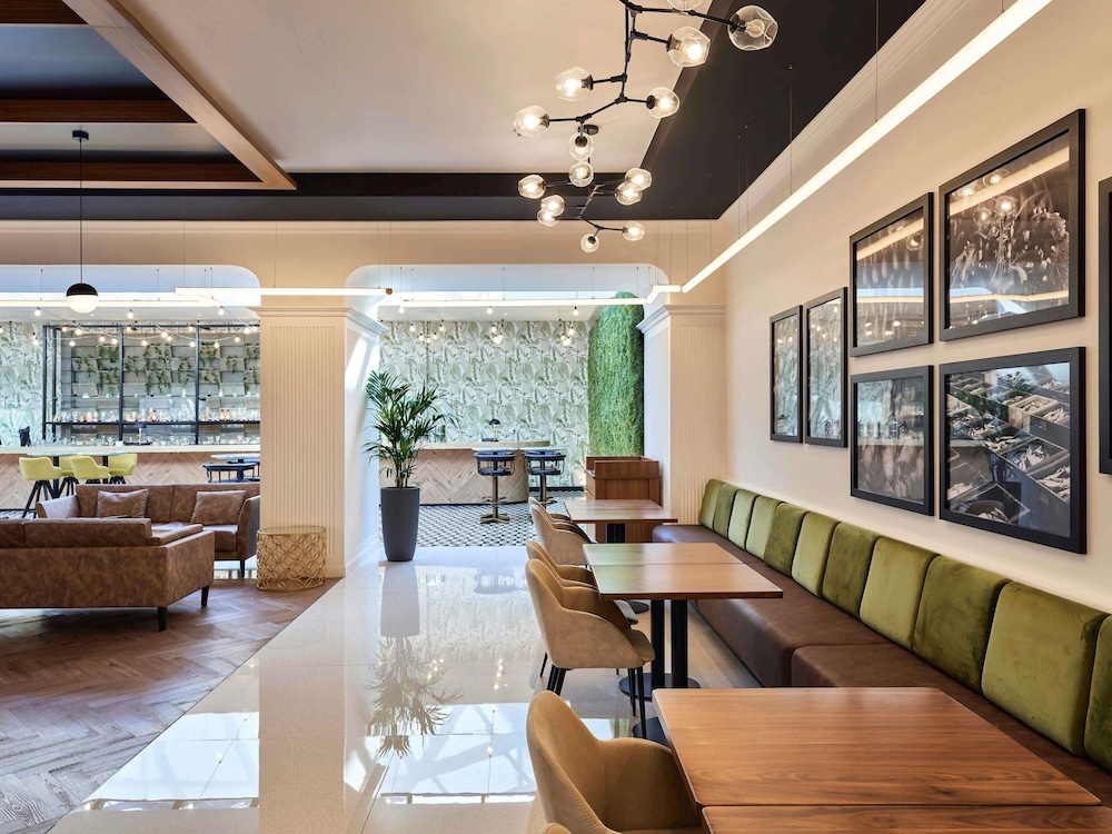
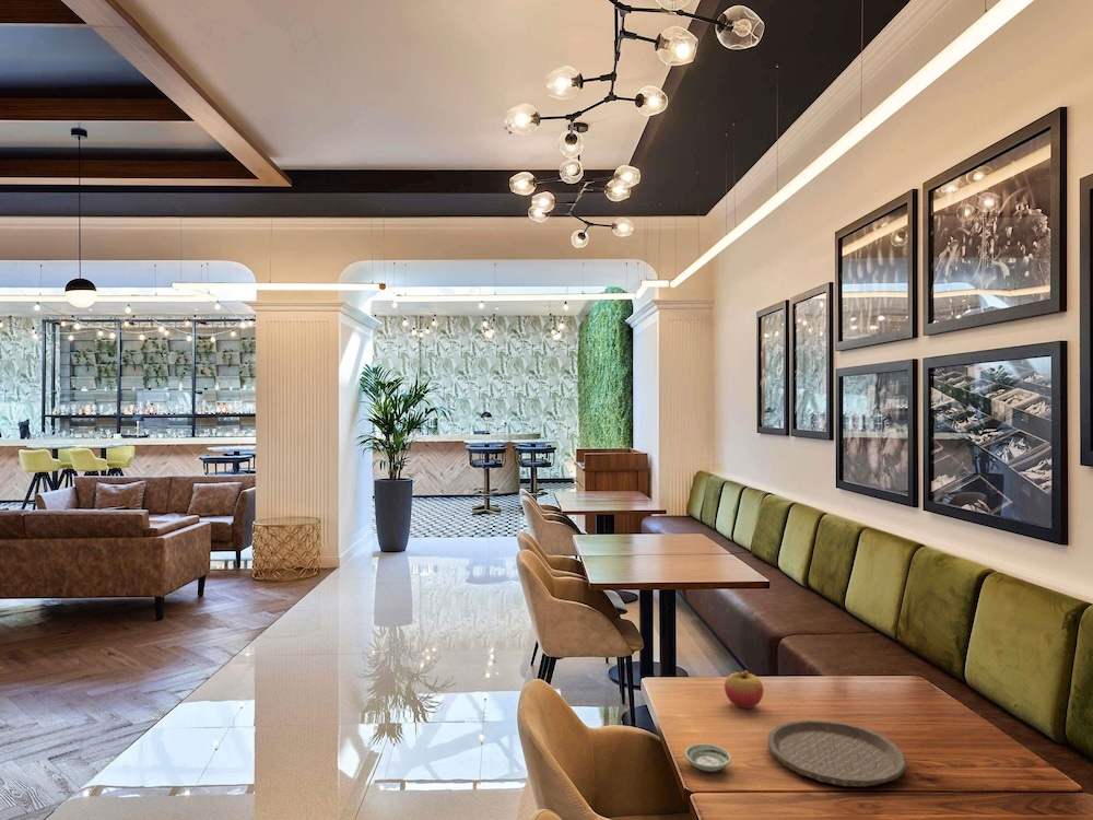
+ saucer (707, 760)
+ fruit (743, 686)
+ plate (834, 752)
